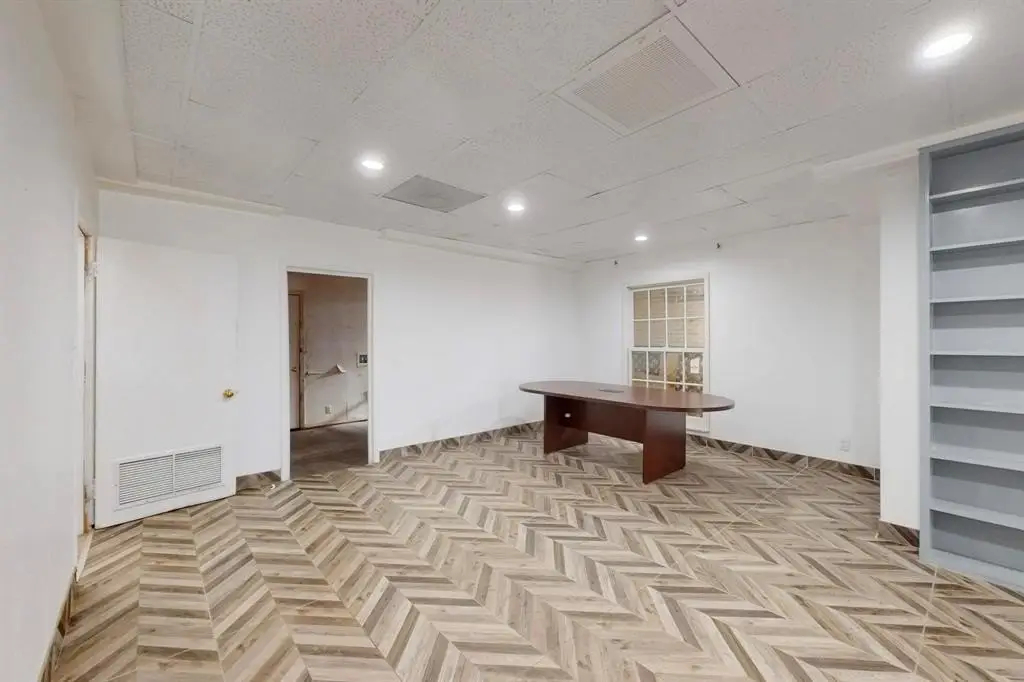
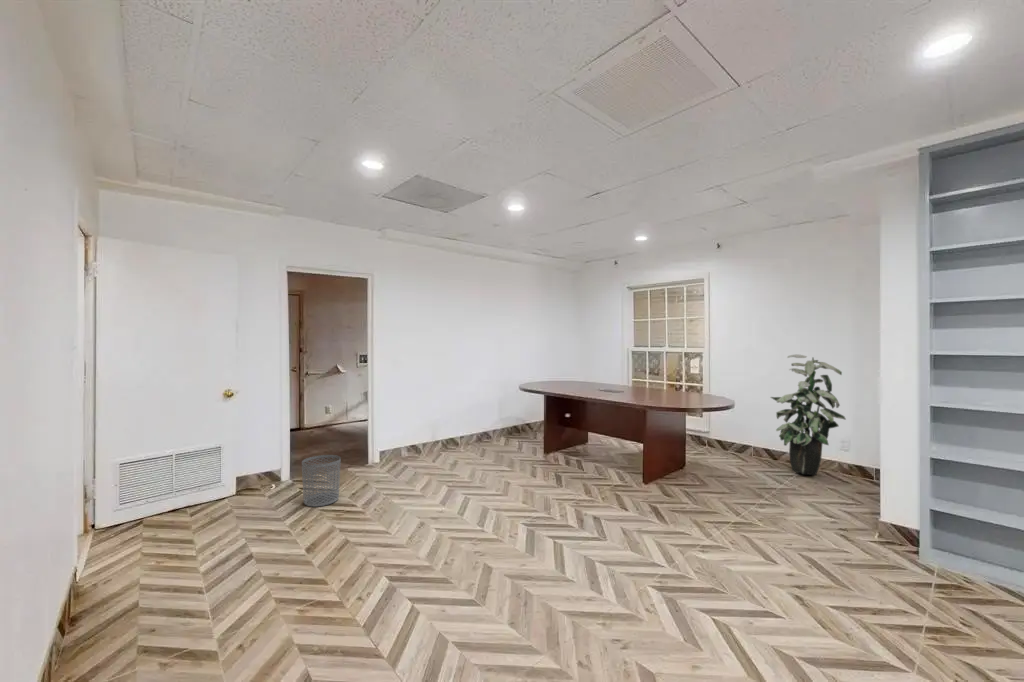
+ indoor plant (804, 413)
+ waste bin (321, 480)
